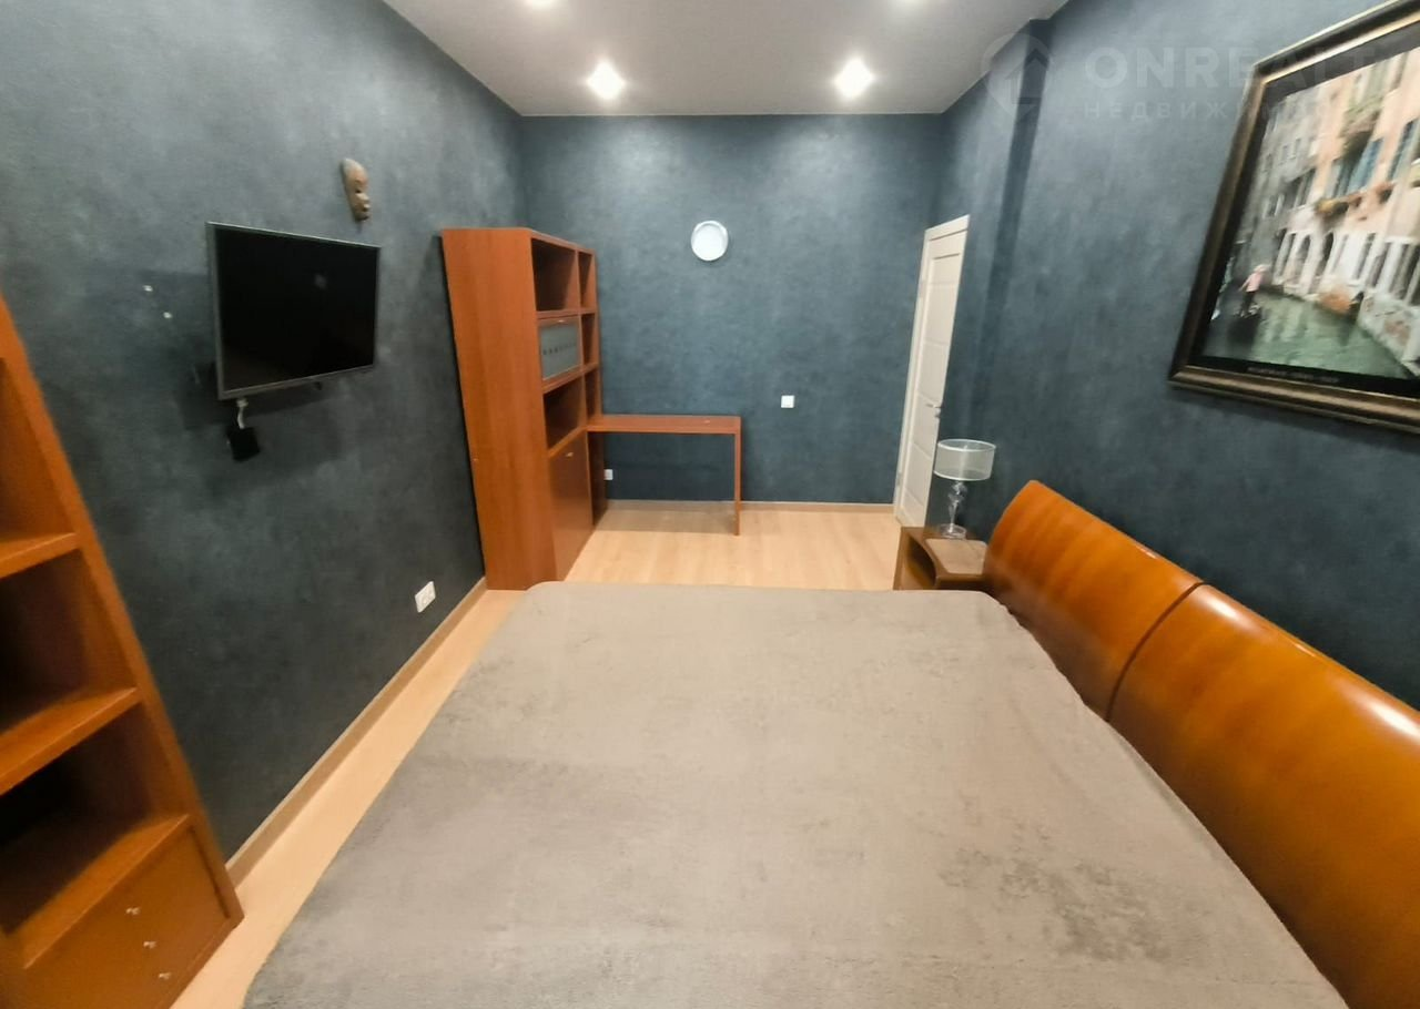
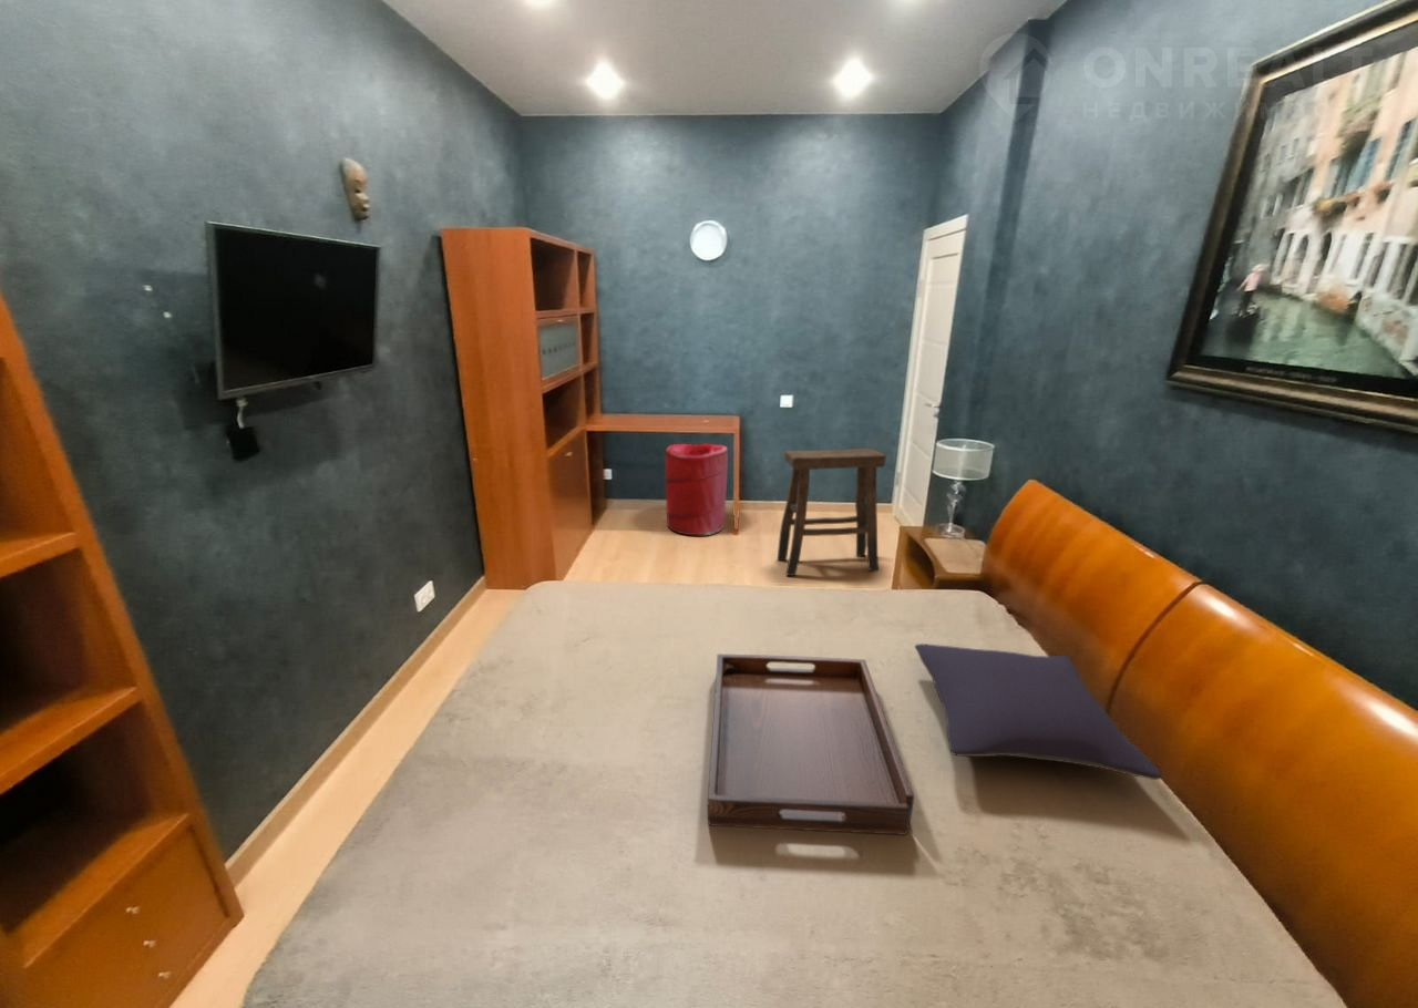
+ pillow (1017, 700)
+ serving tray (799, 728)
+ laundry hamper (696, 485)
+ stool (831, 517)
